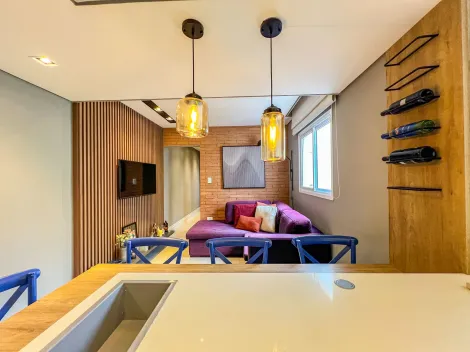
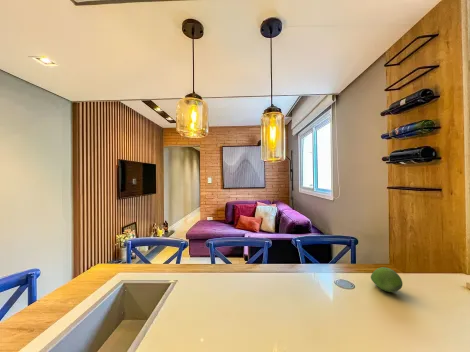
+ fruit (385, 278)
